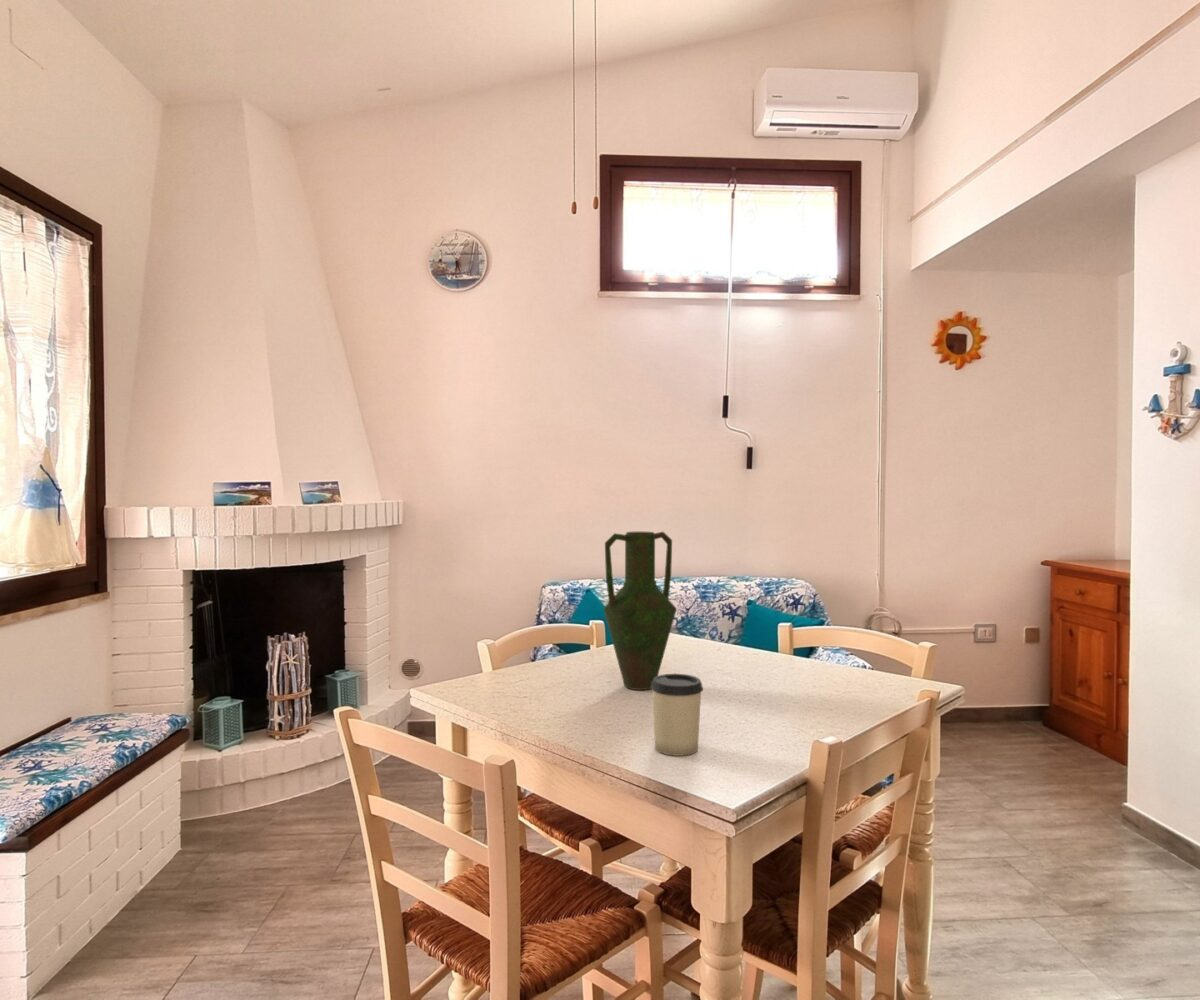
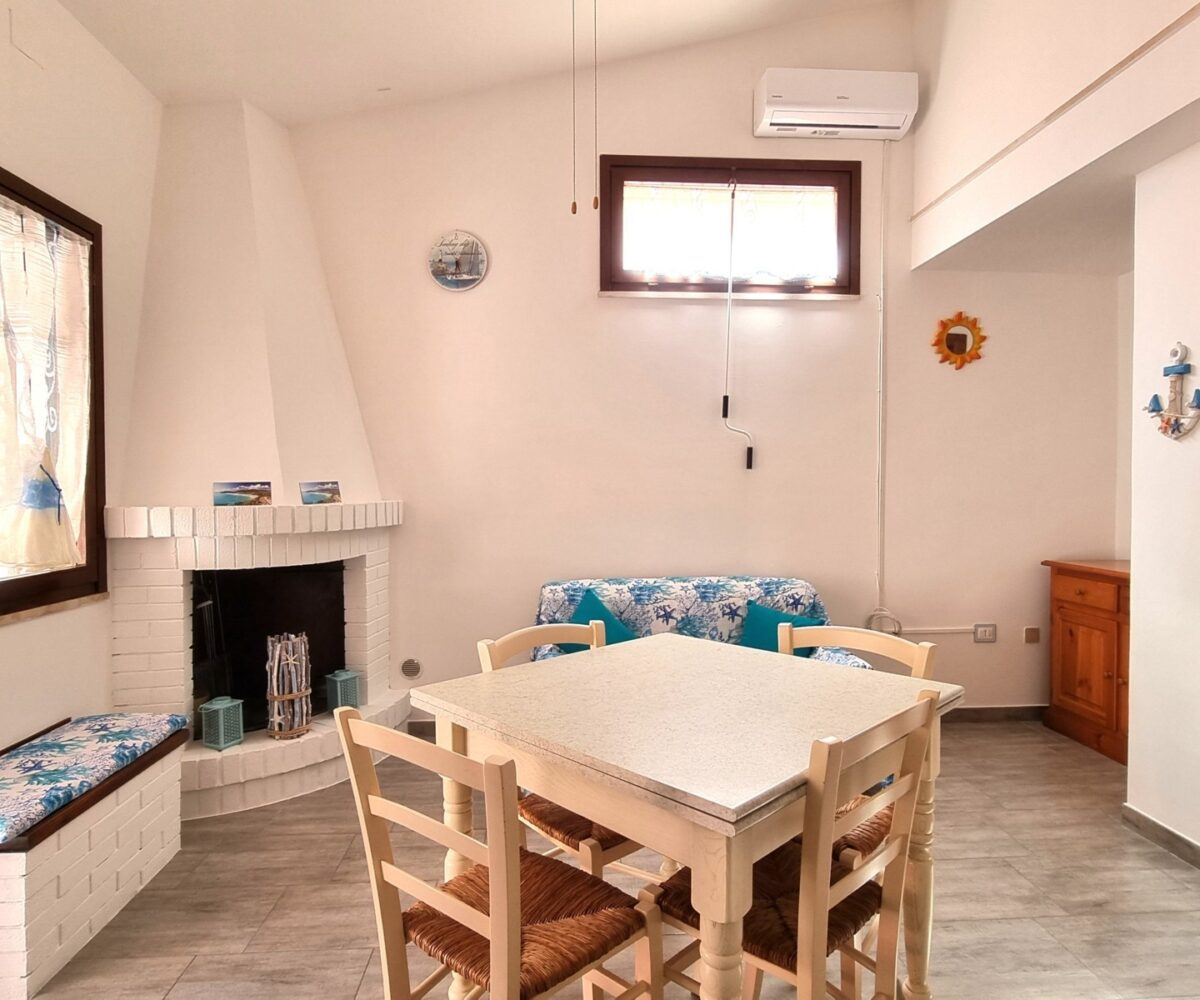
- vase (639, 609)
- cup (676, 713)
